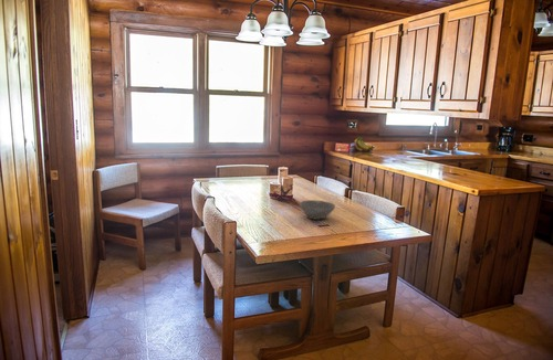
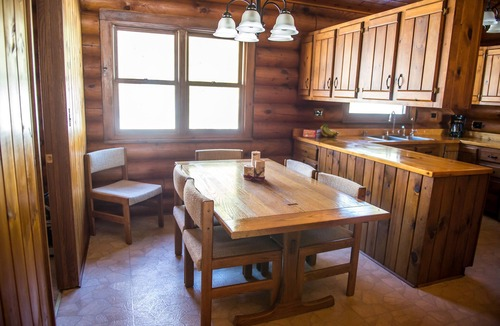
- bowl (316, 210)
